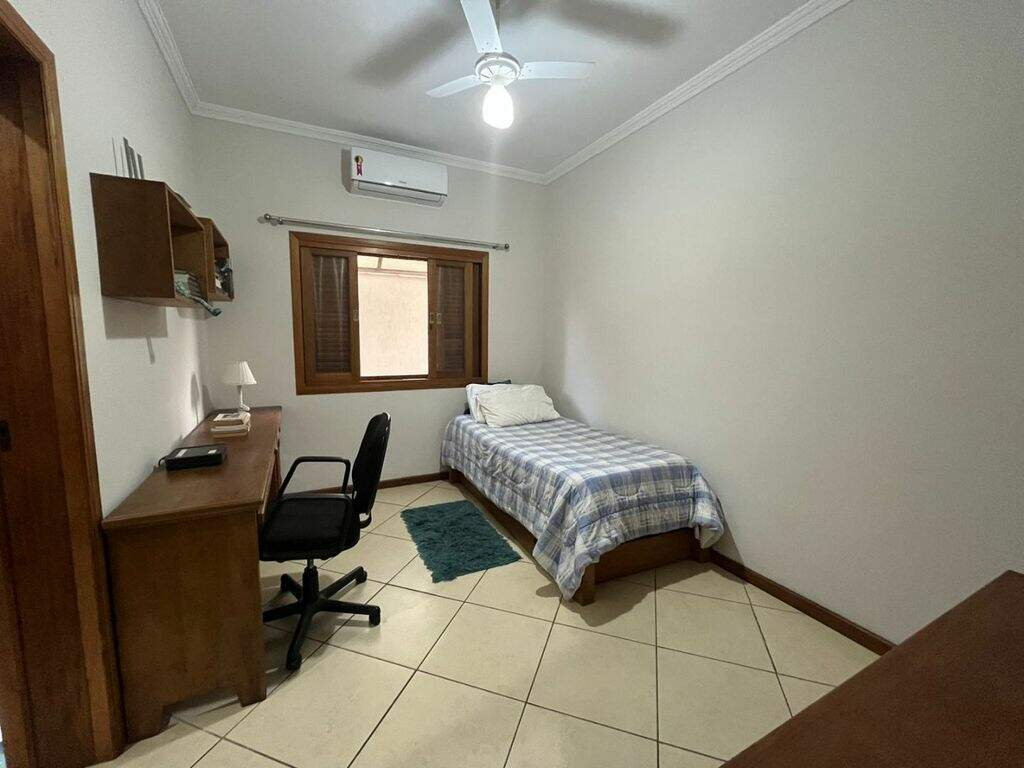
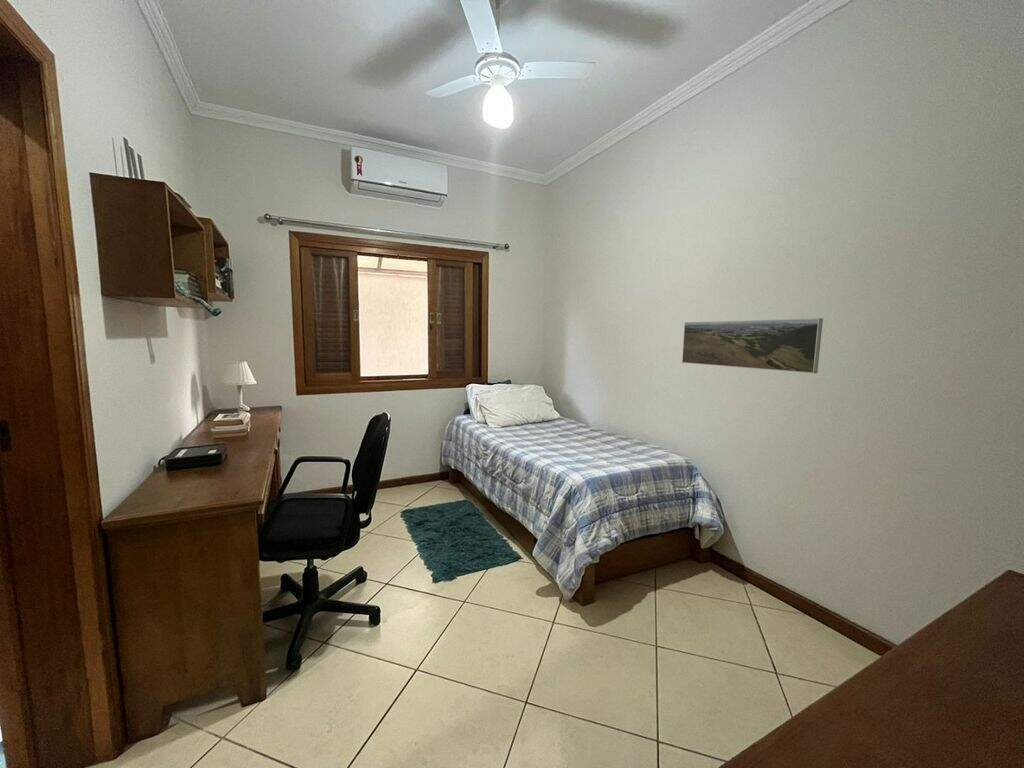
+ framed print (741, 344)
